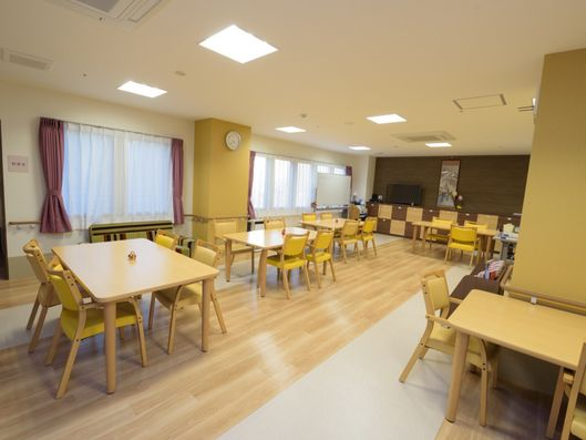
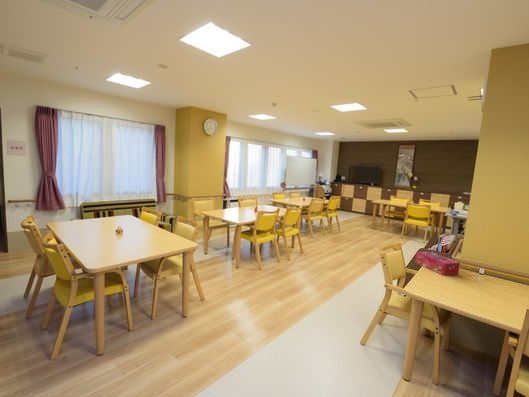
+ tissue box (436, 262)
